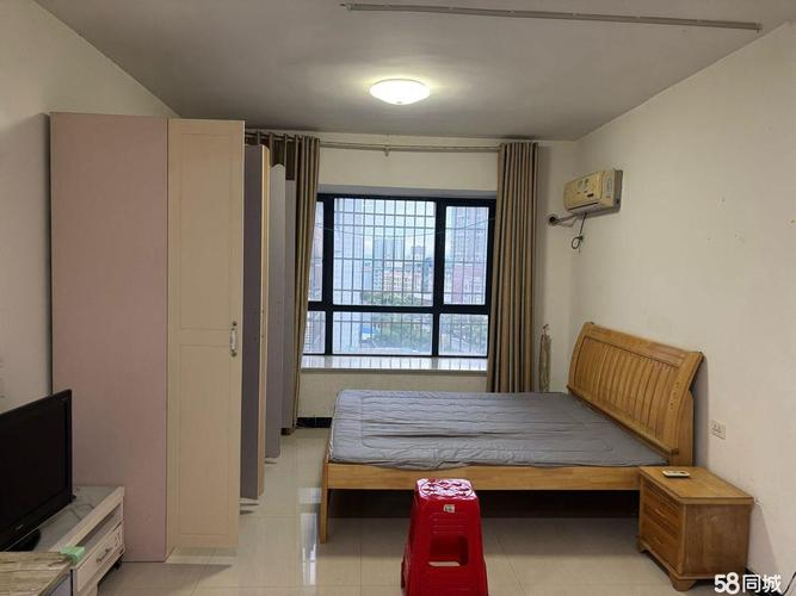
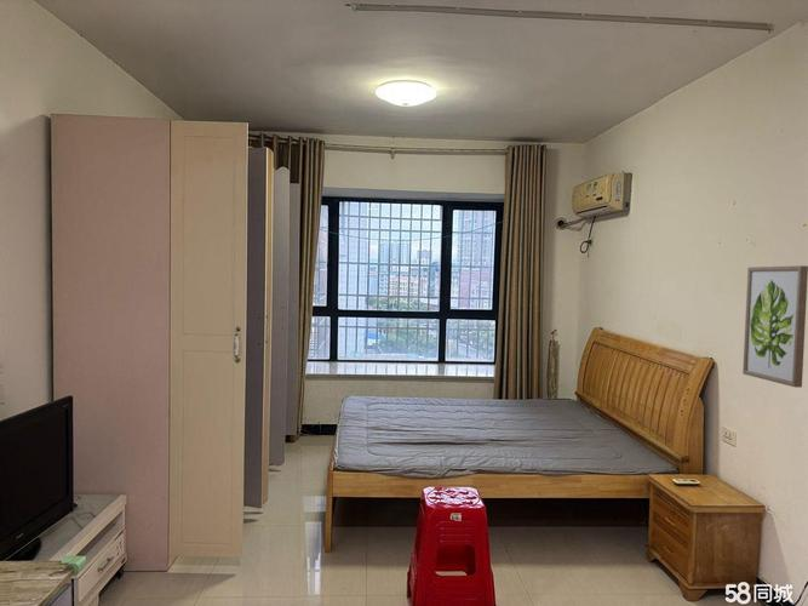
+ wall art (773, 324)
